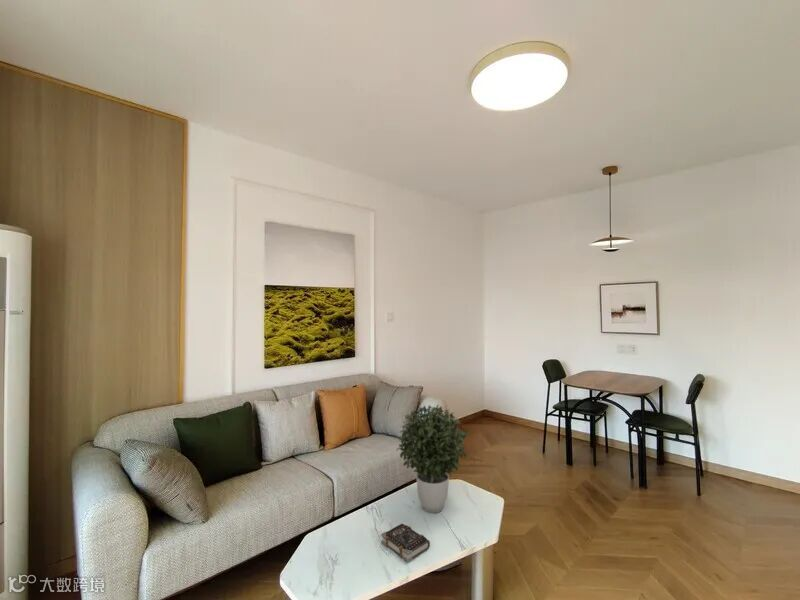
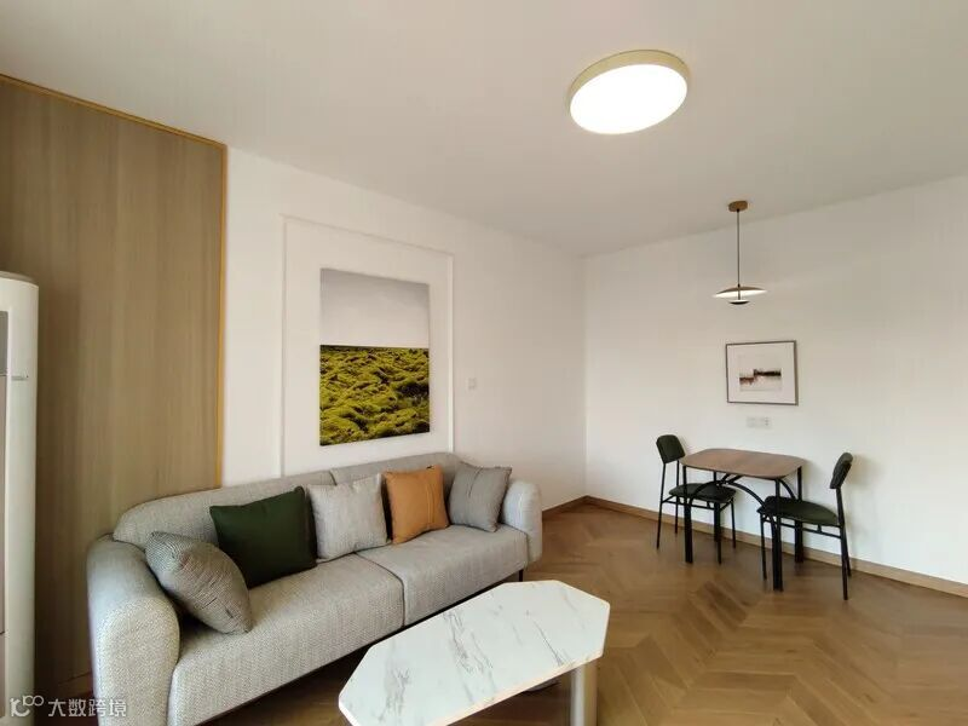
- potted plant (433, 456)
- book (405, 539)
